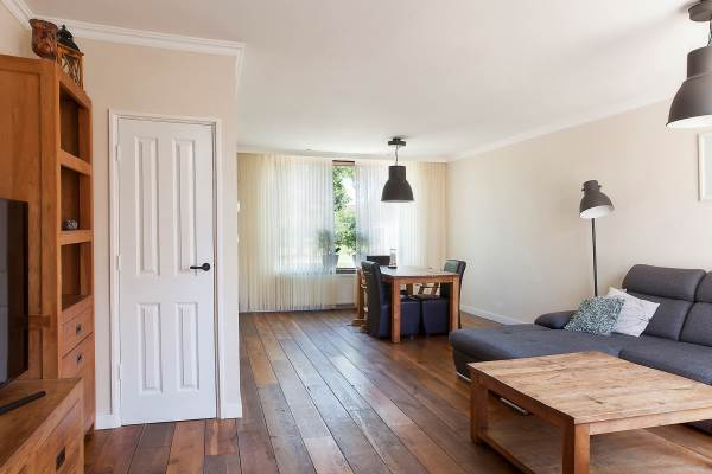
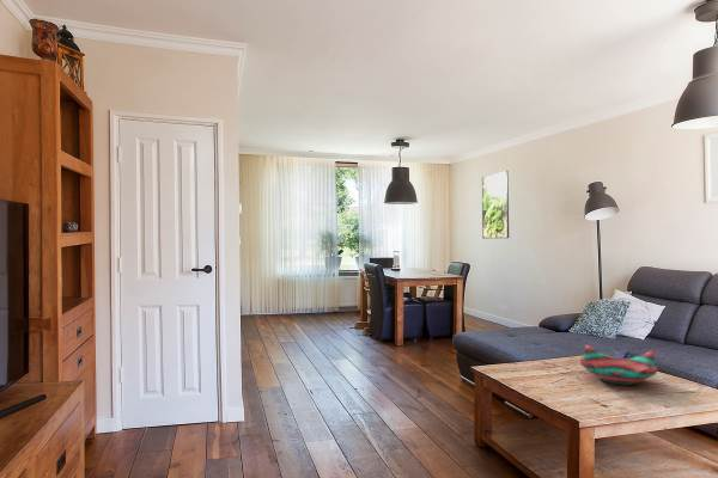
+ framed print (494, 206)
+ decorative bowl (617, 367)
